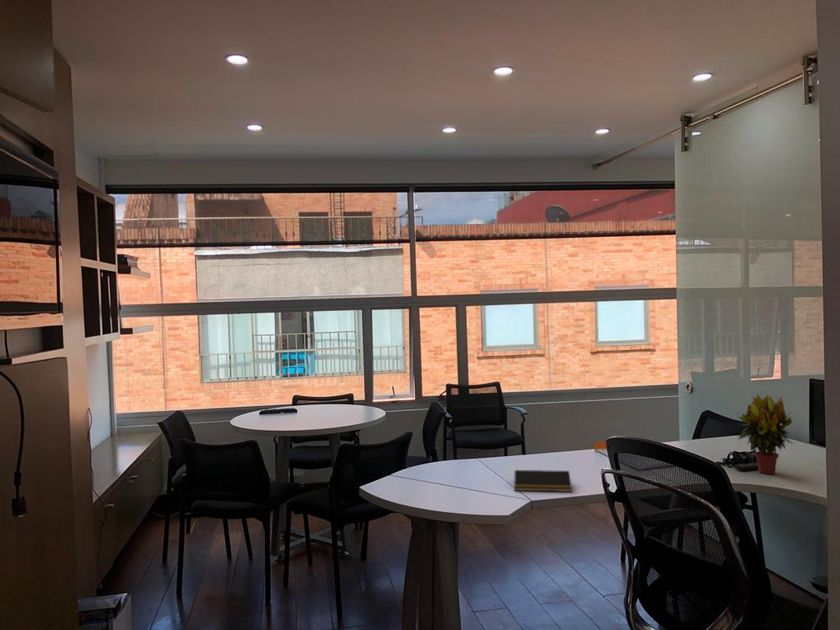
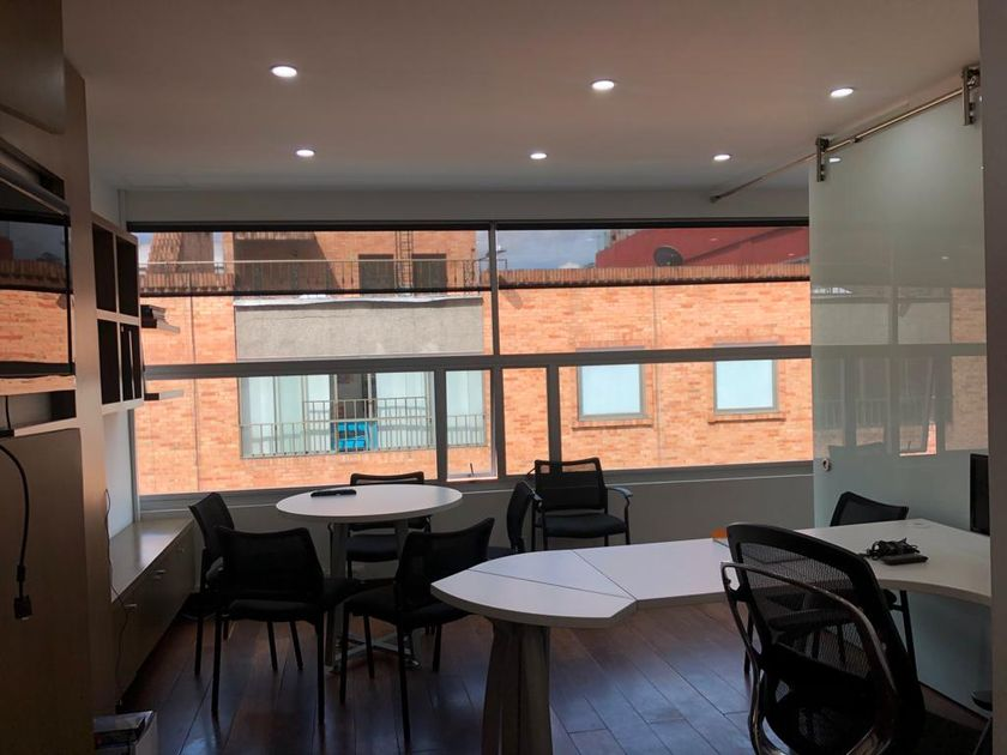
- potted plant (764, 433)
- notepad (542, 480)
